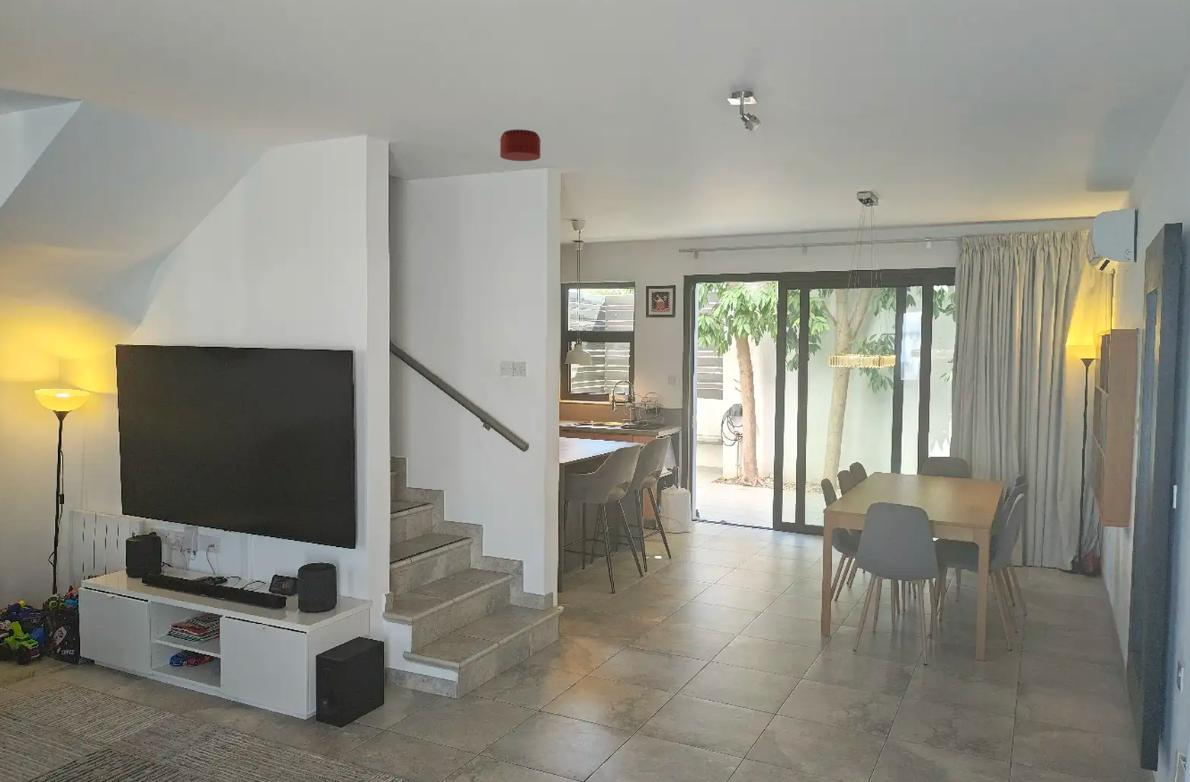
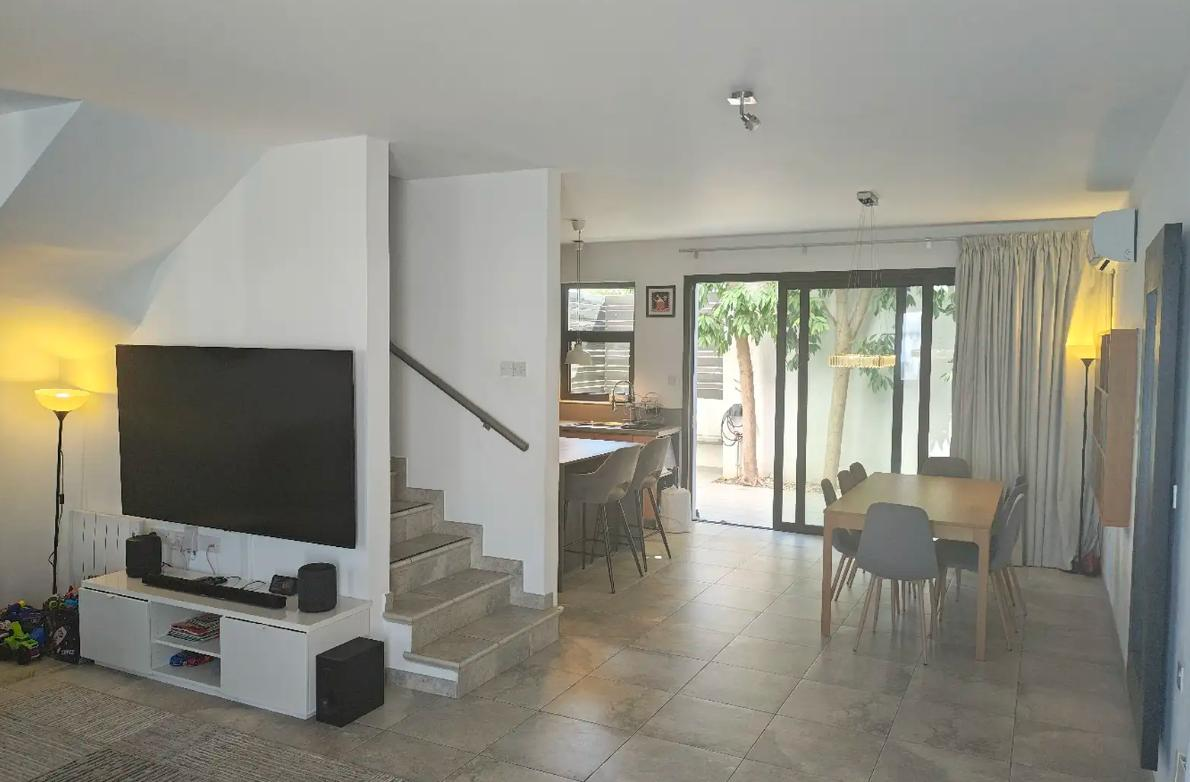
- smoke detector (520, 144)
